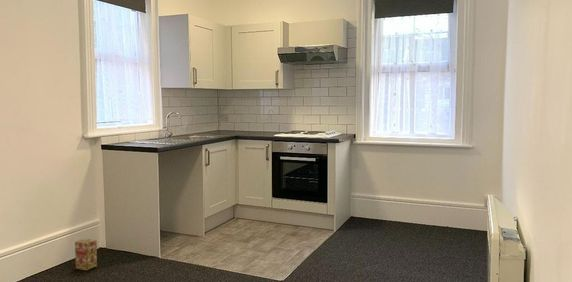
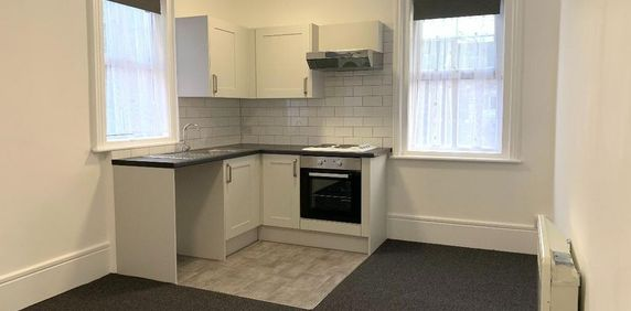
- cardboard box (85, 254)
